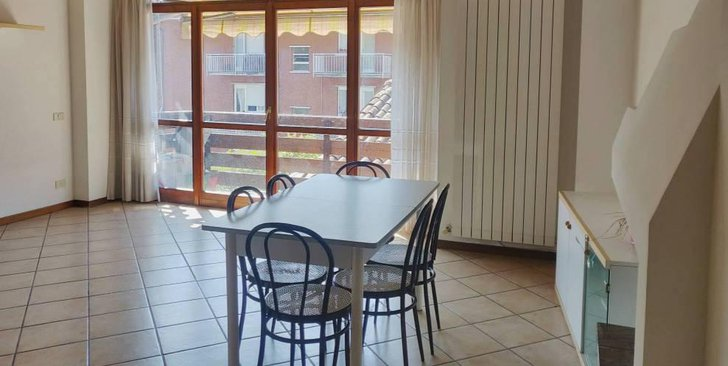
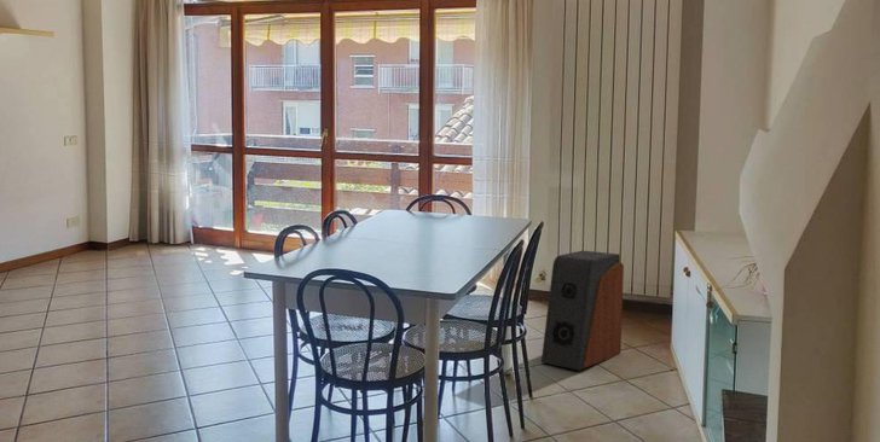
+ speaker (580, 307)
